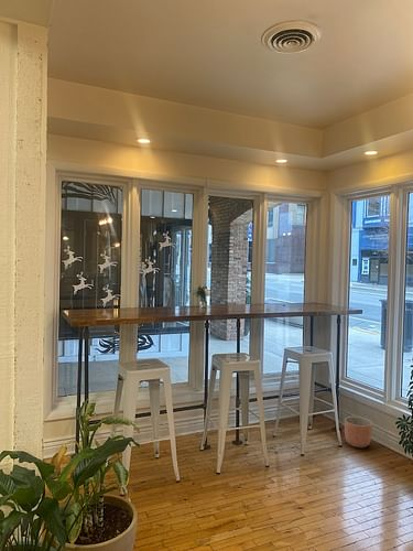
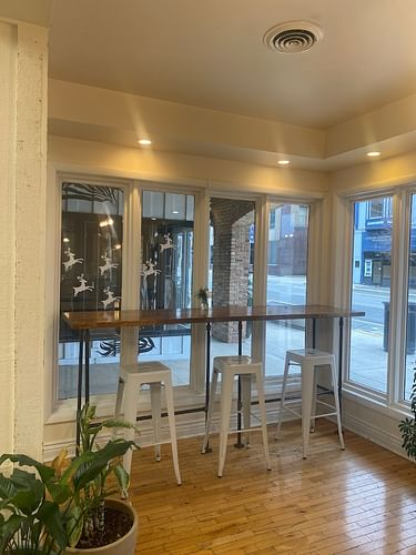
- planter (358, 432)
